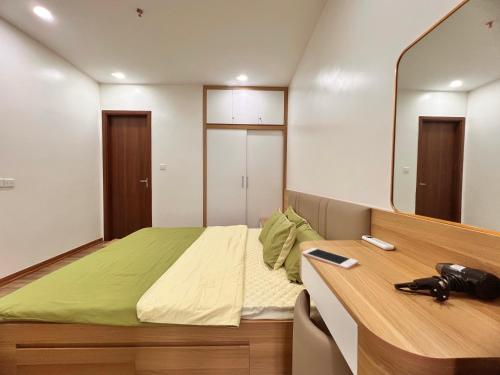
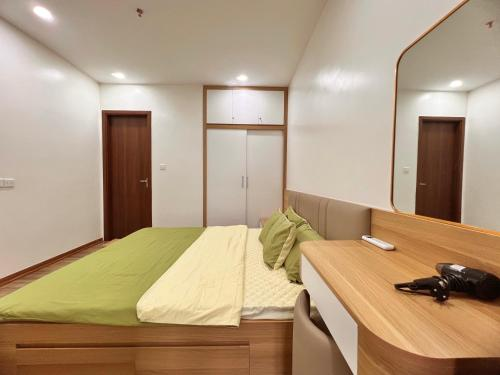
- cell phone (328, 257)
